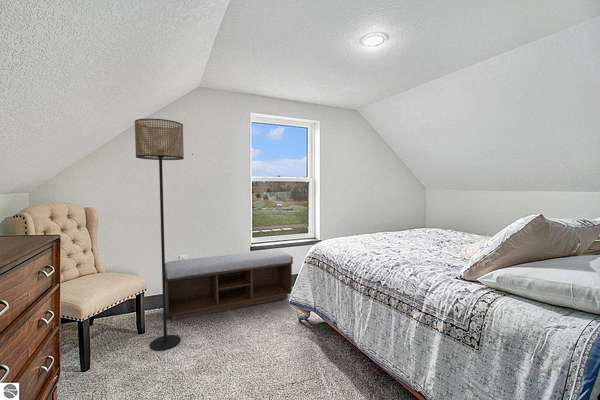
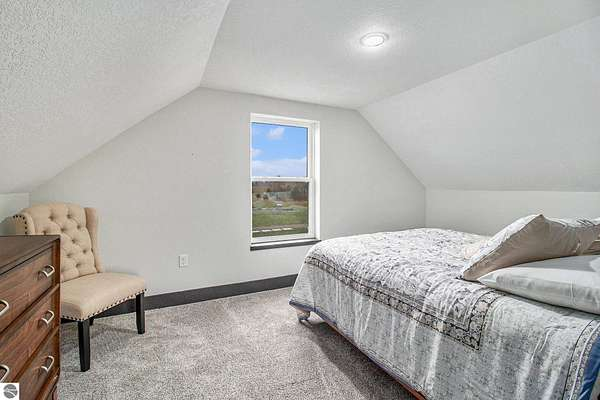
- bench (230, 280)
- floor lamp (162, 235)
